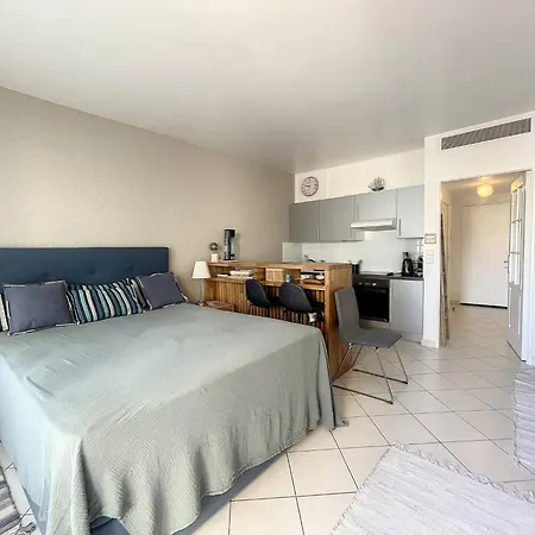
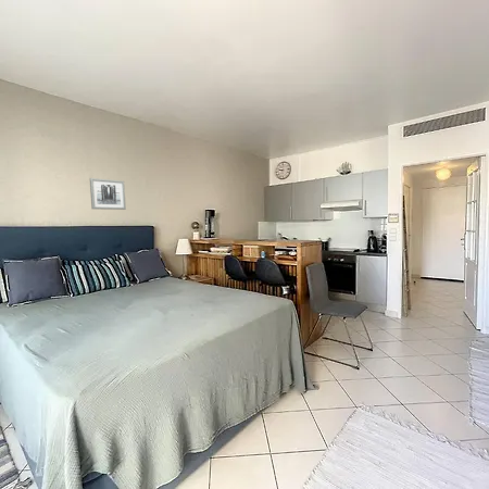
+ wall art (108, 195)
